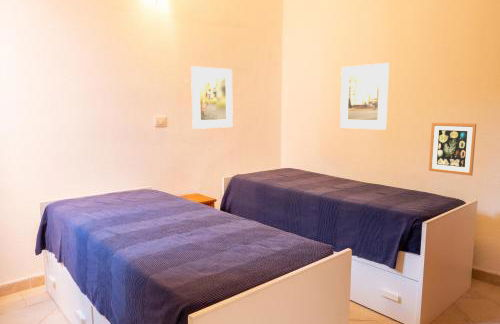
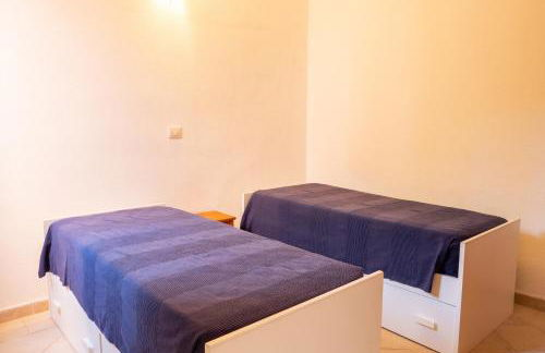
- wall art (451, 148)
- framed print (212, 98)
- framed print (363, 97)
